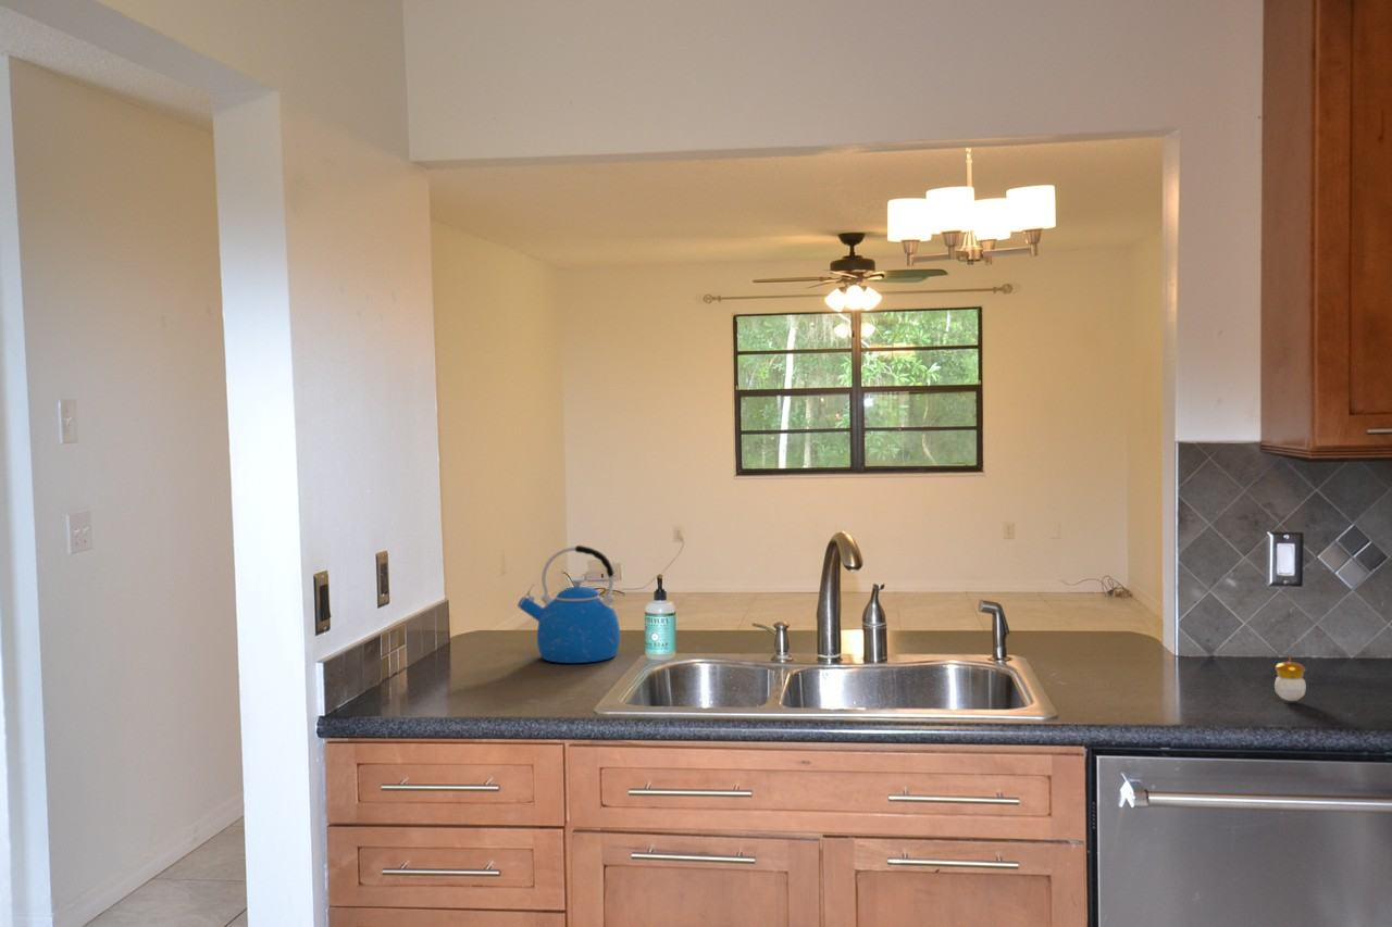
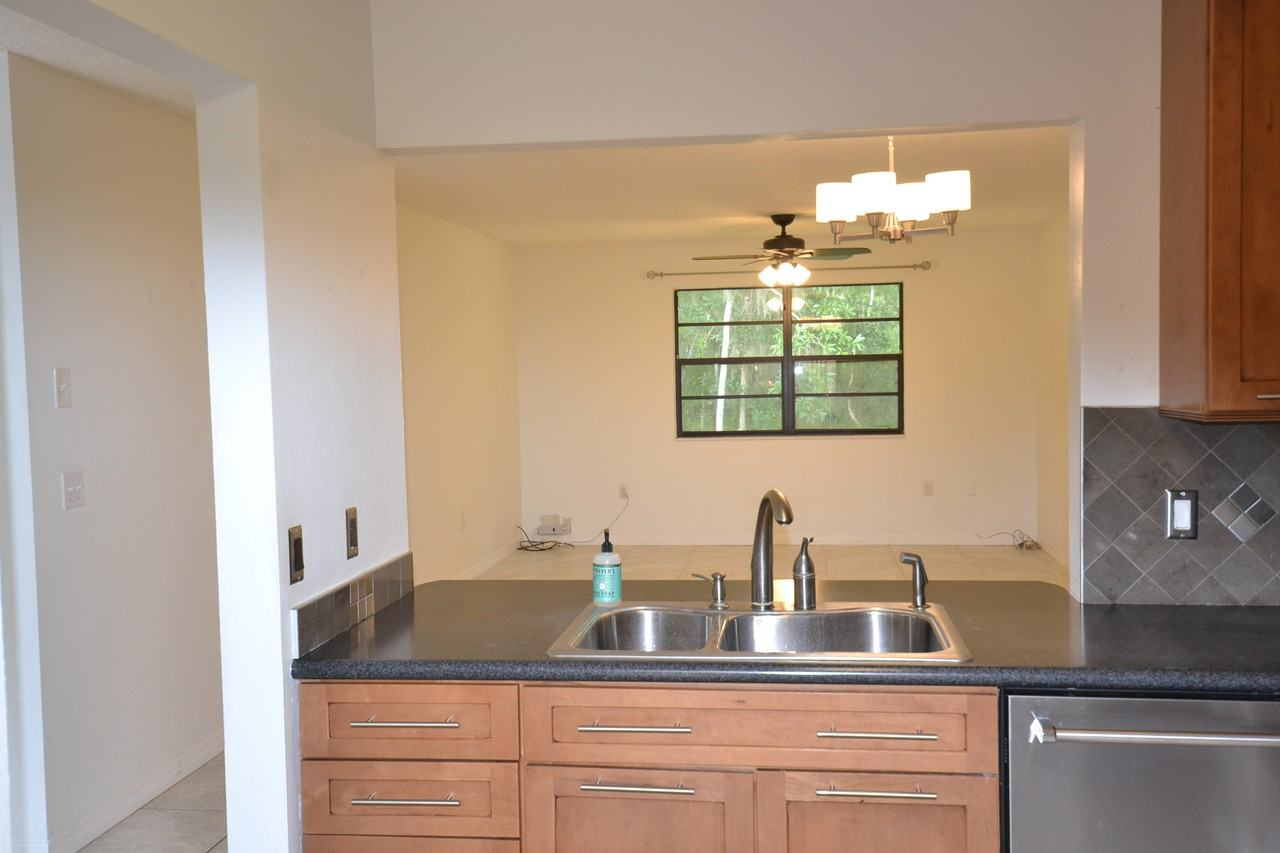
- candle (1290, 678)
- kettle (568, 601)
